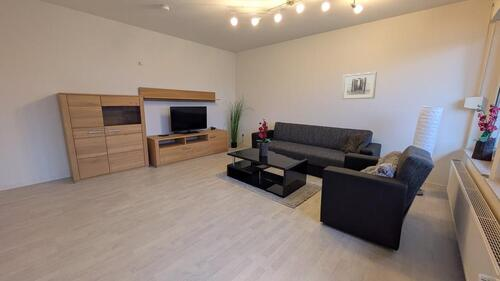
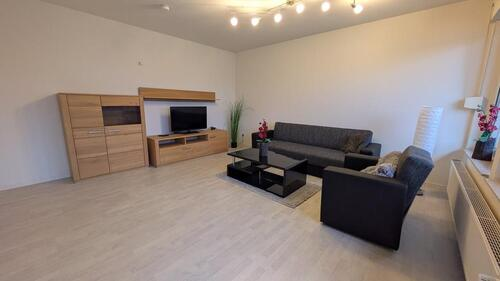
- wall art (358, 86)
